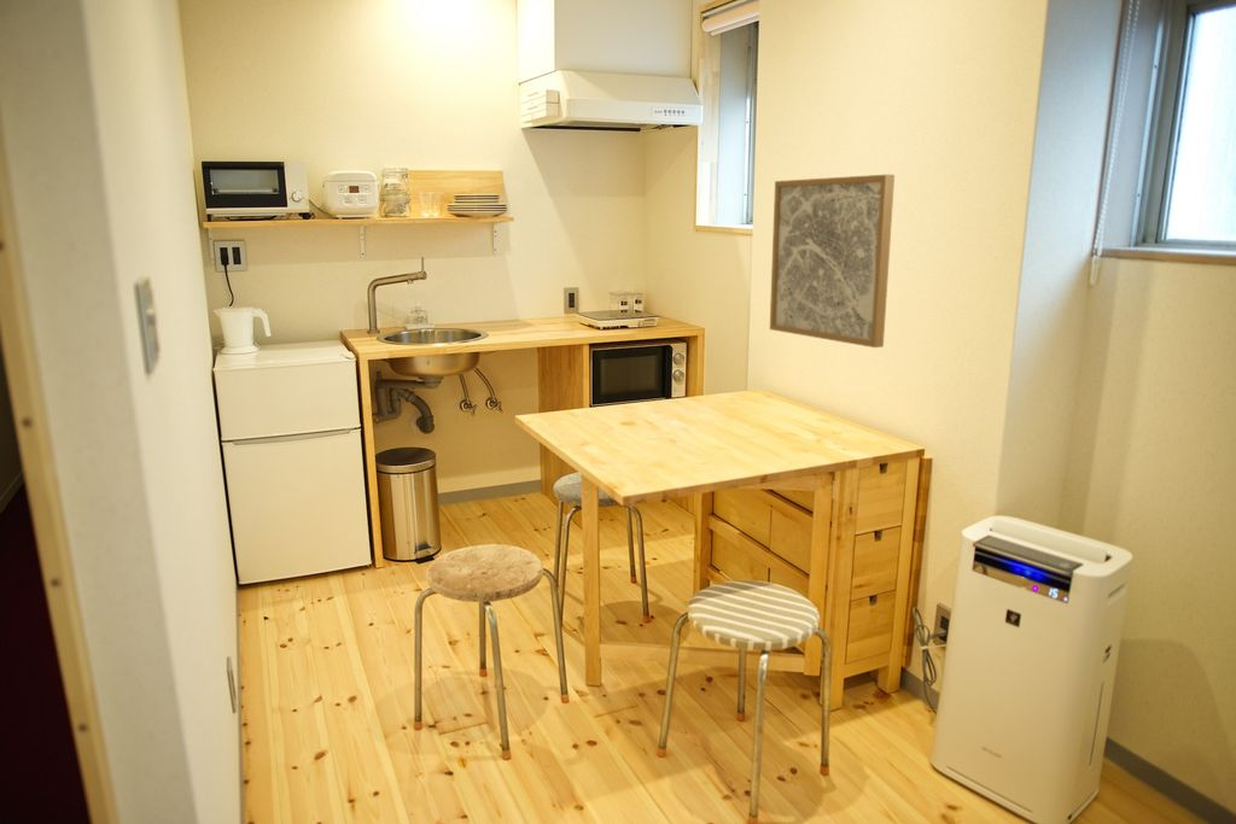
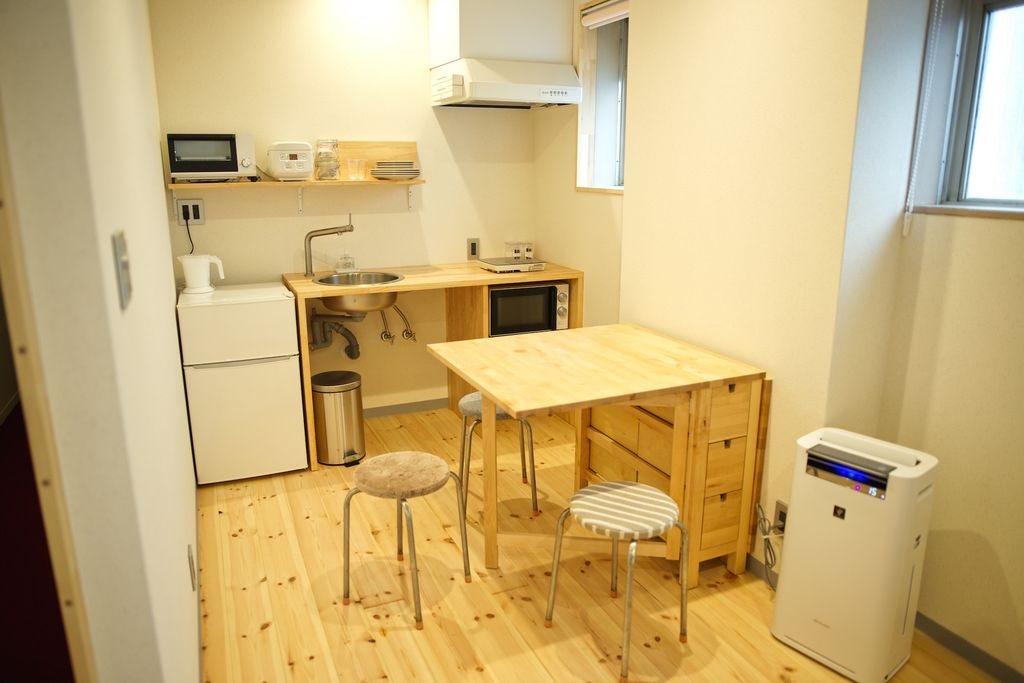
- wall art (826, 259)
